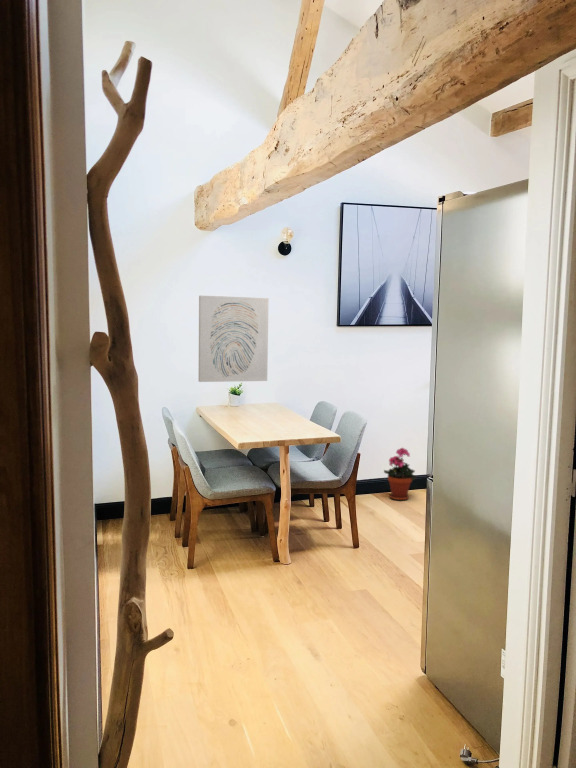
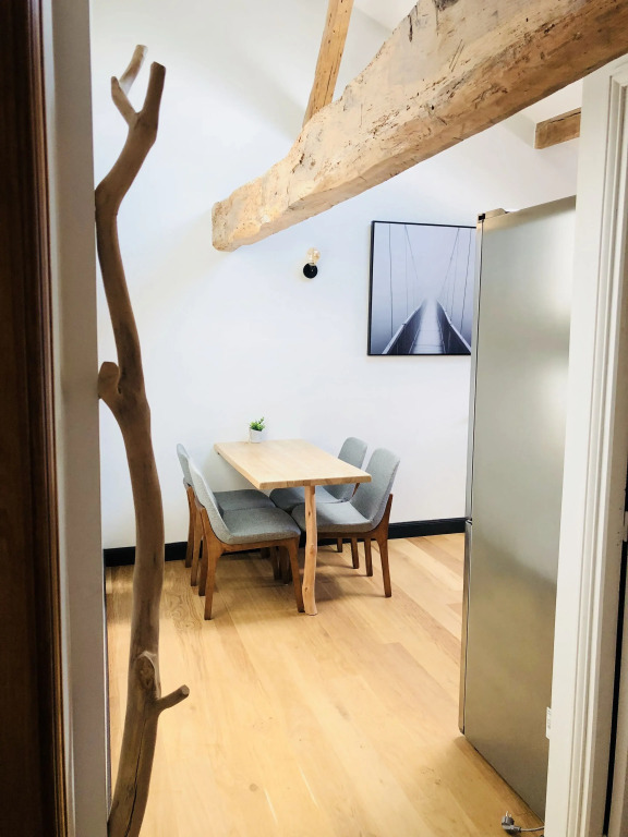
- potted plant (399, 472)
- wall art (233, 339)
